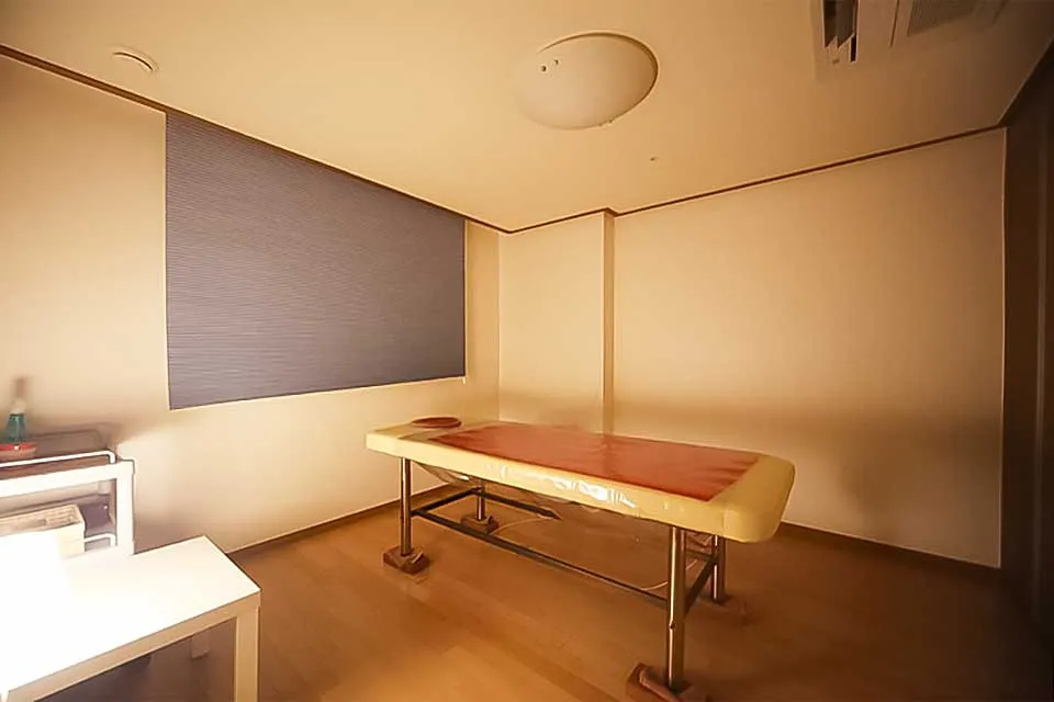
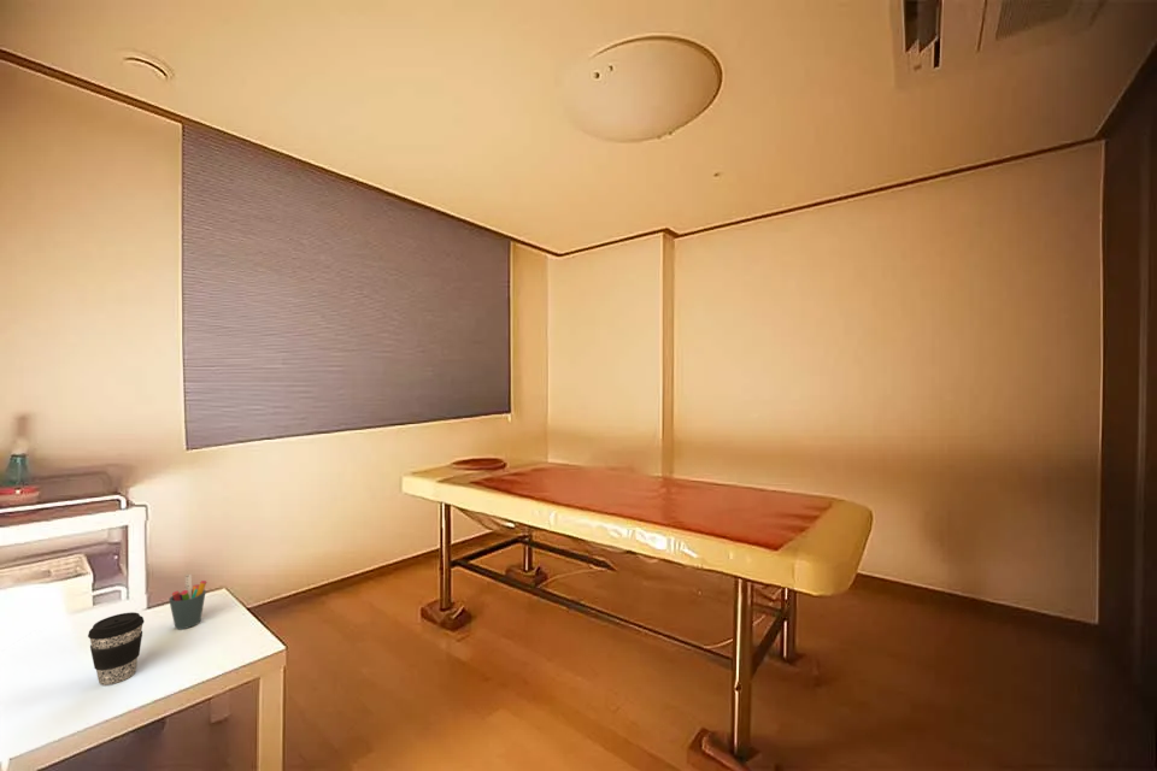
+ pen holder (188, 601)
+ coffee cup (117, 648)
